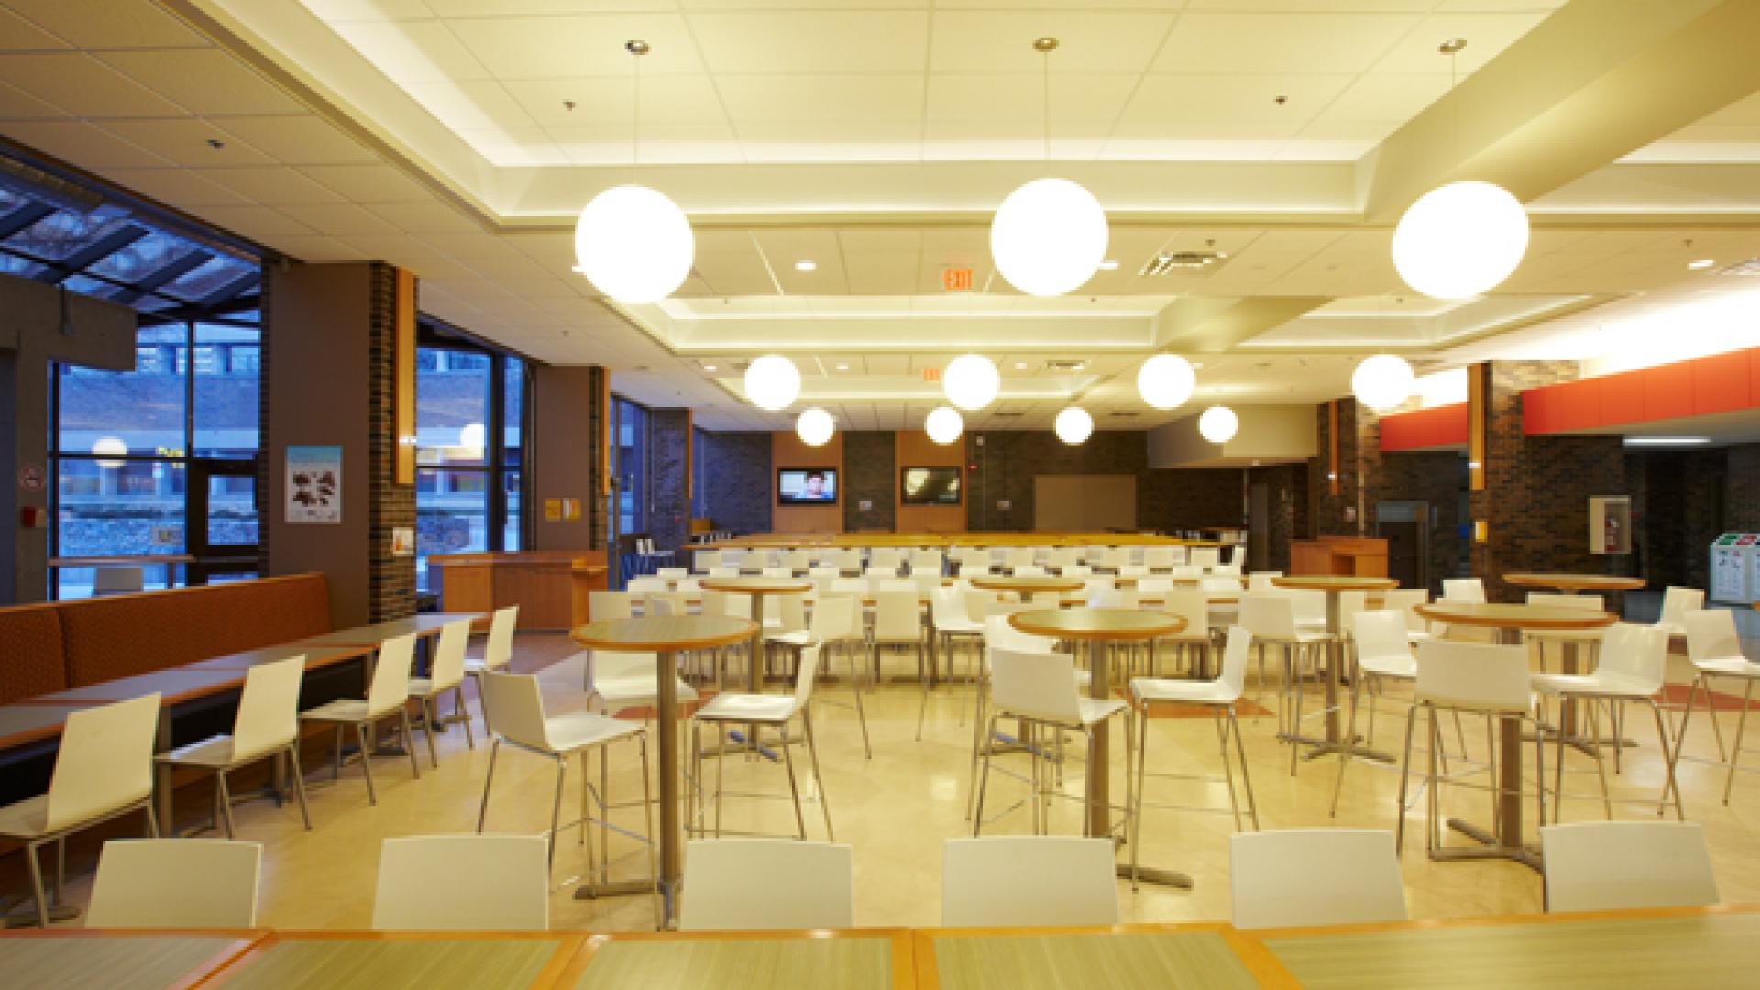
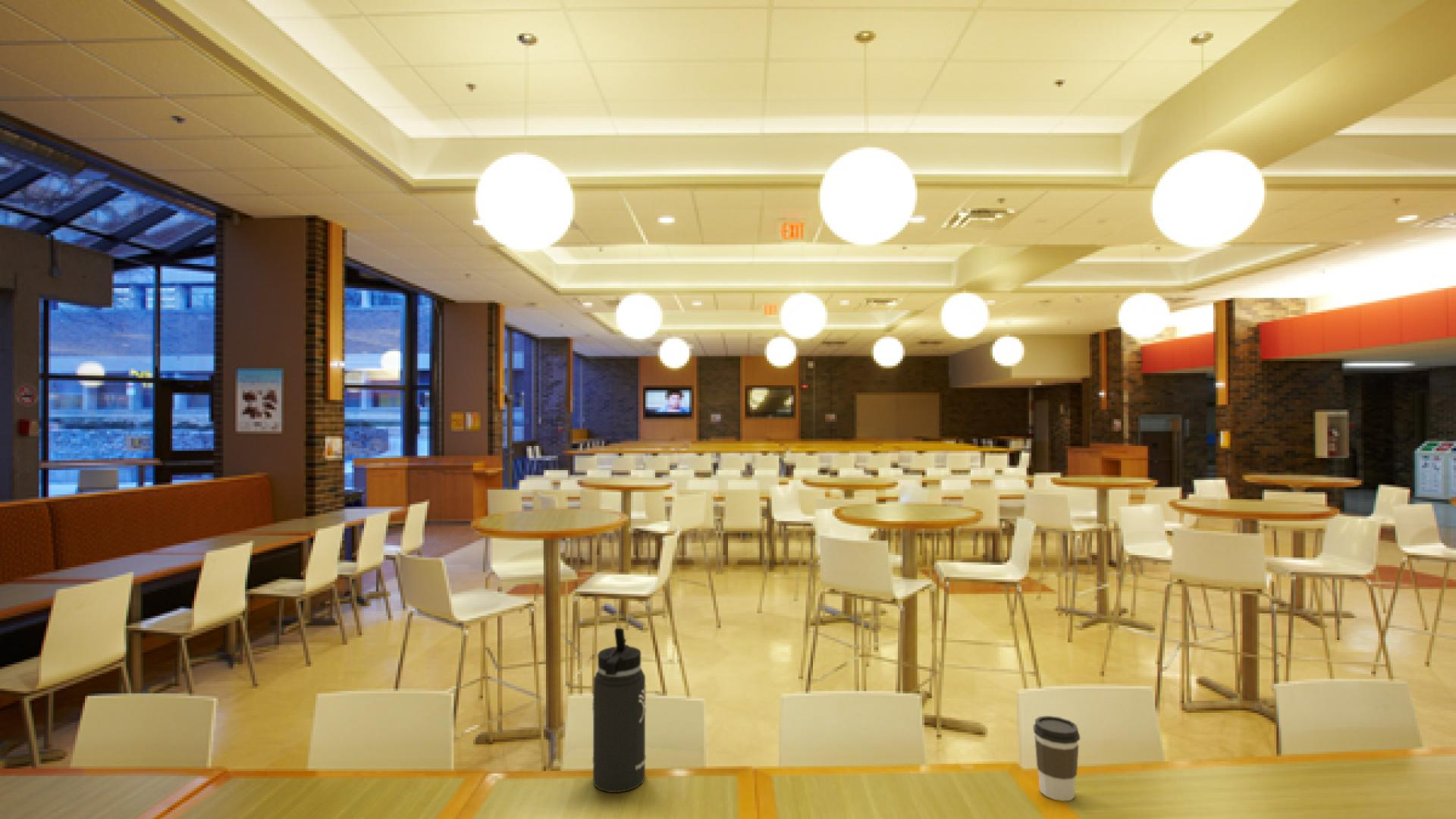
+ coffee cup (1056, 758)
+ thermos bottle (617, 705)
